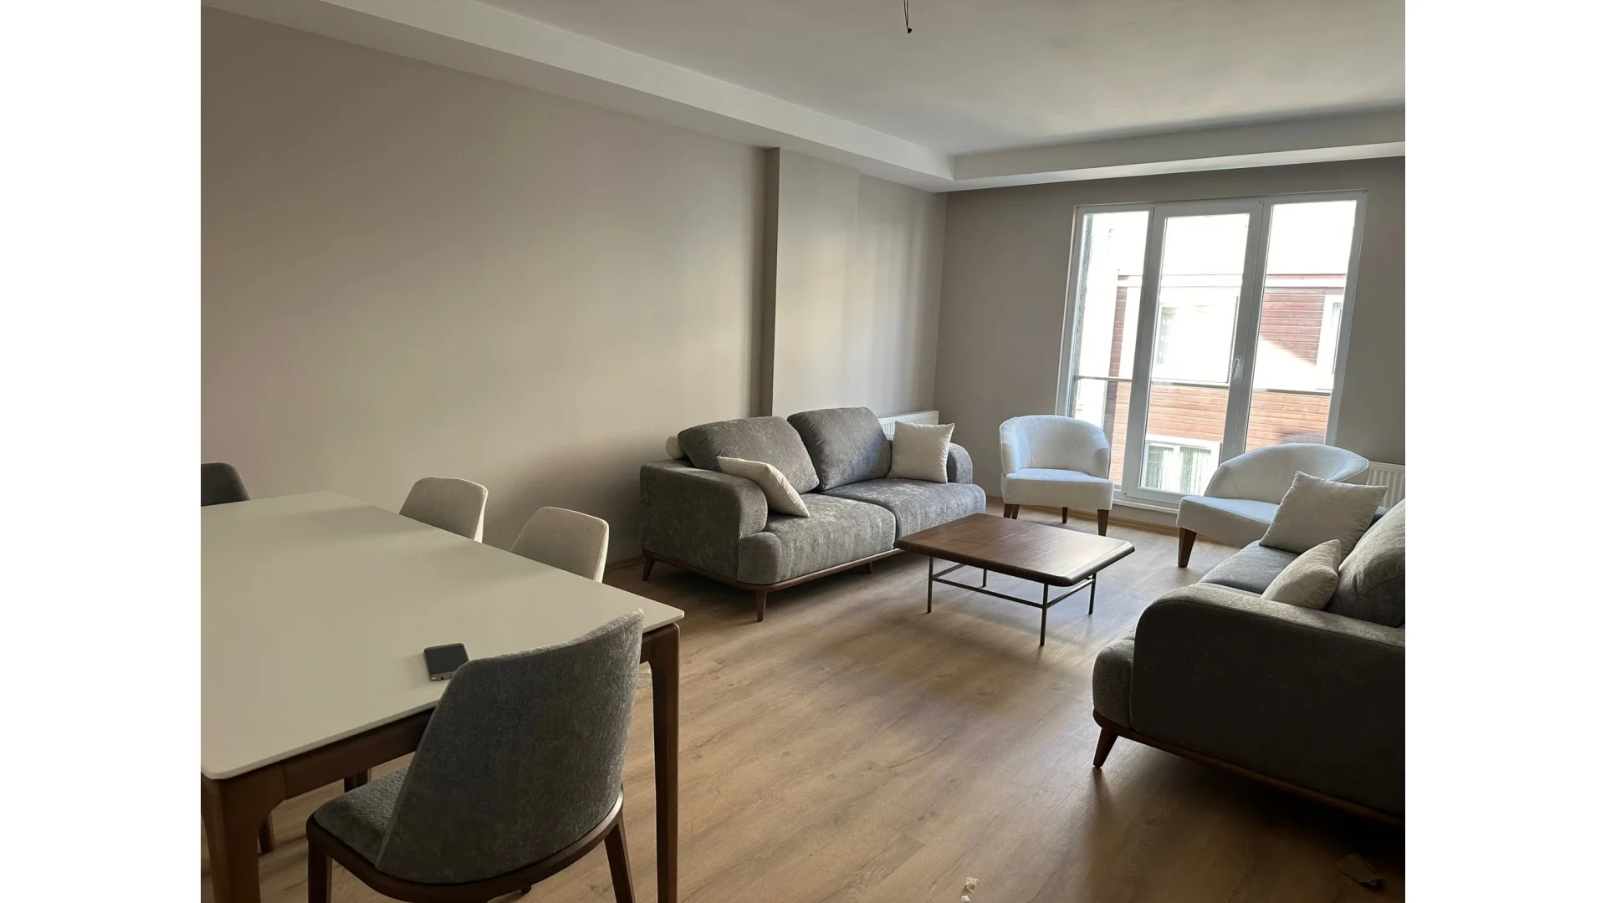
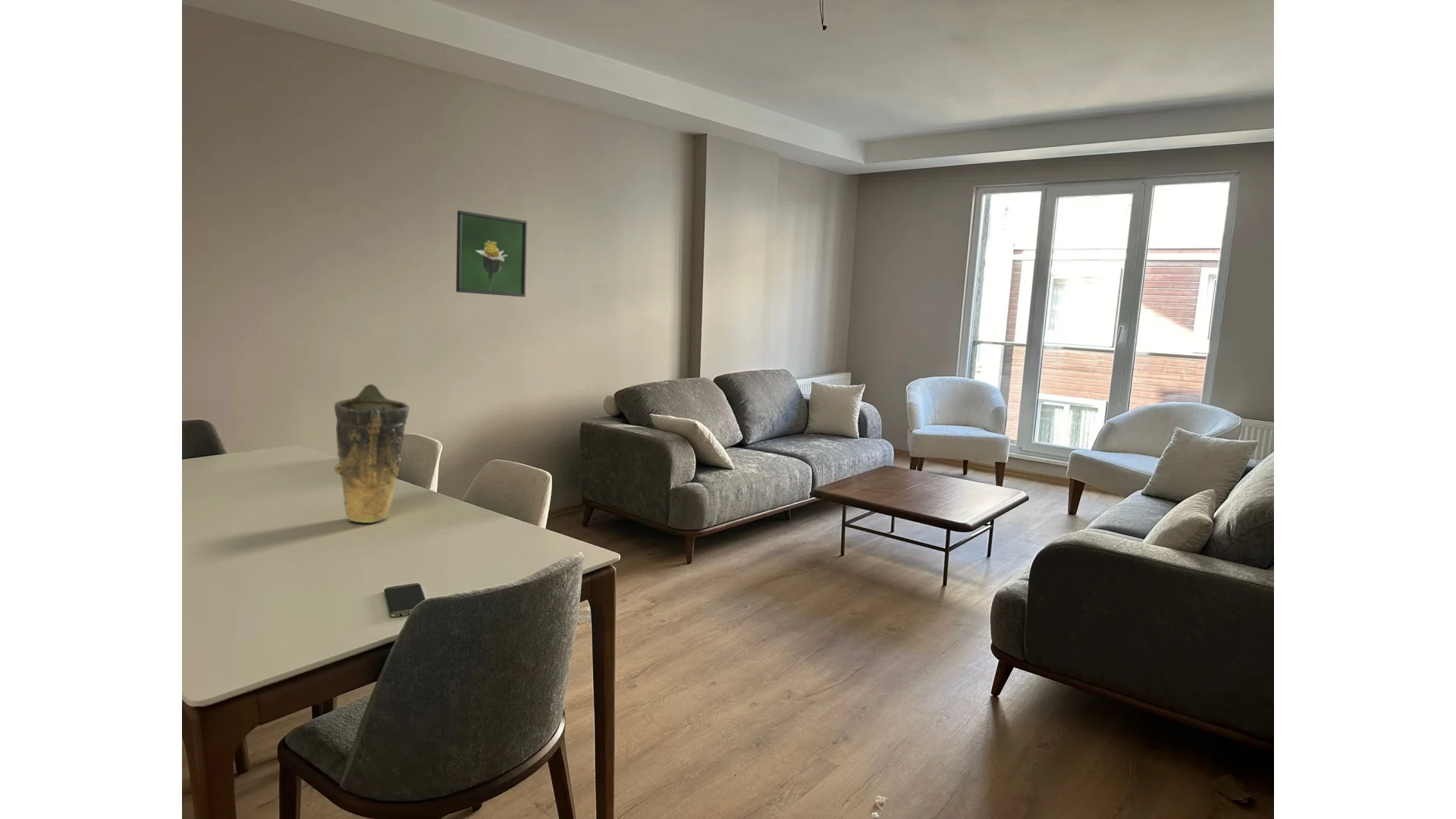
+ vase (371, 454)
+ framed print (492, 255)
